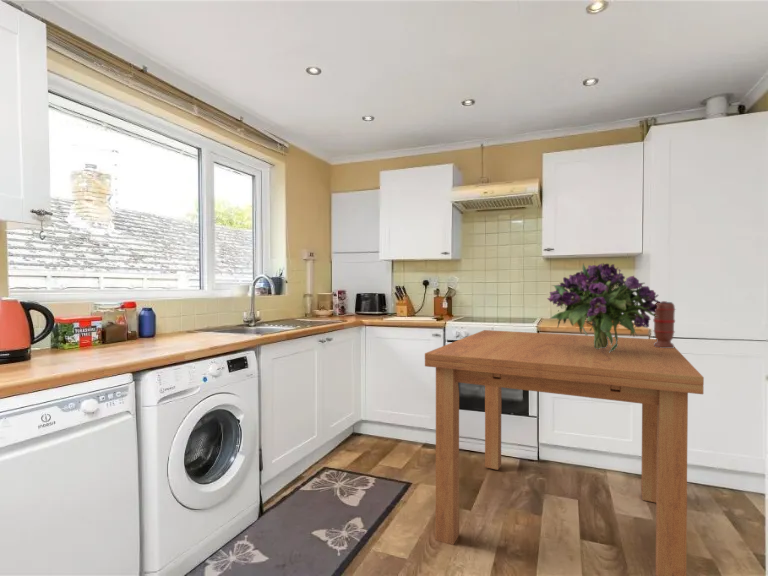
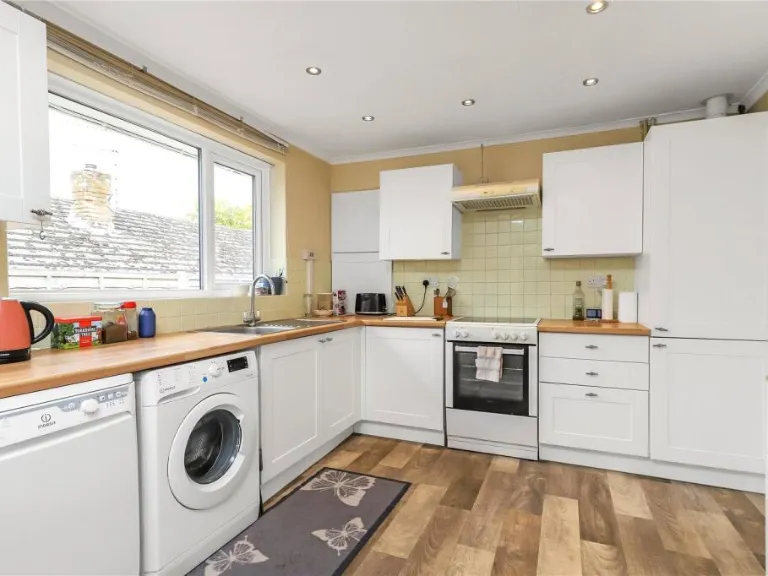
- dining table (563, 394)
- spice grinder (664, 323)
- bouquet (602, 306)
